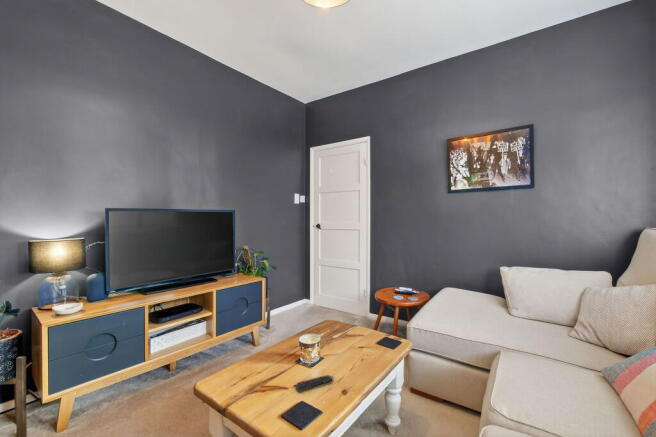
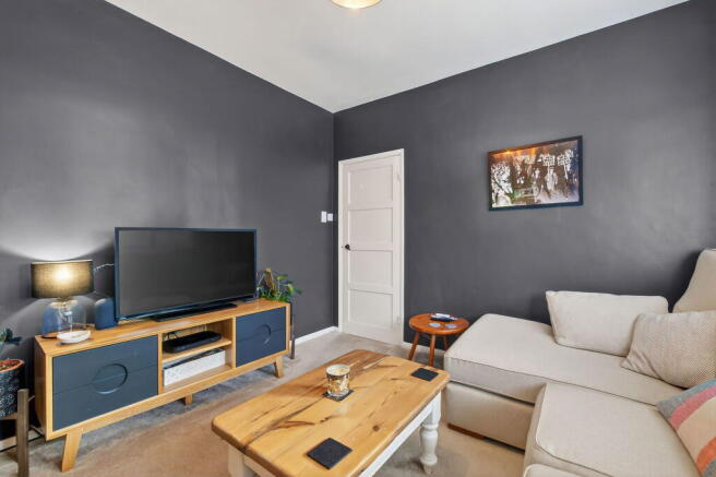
- remote control (315, 382)
